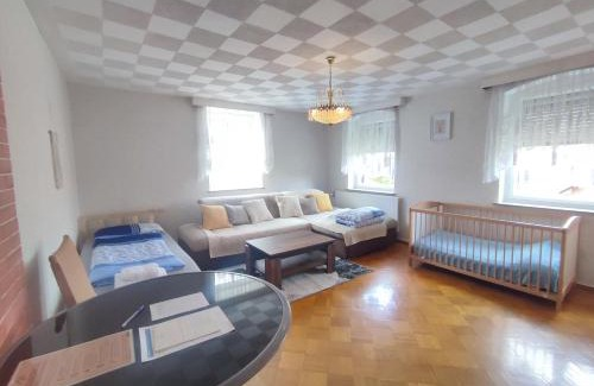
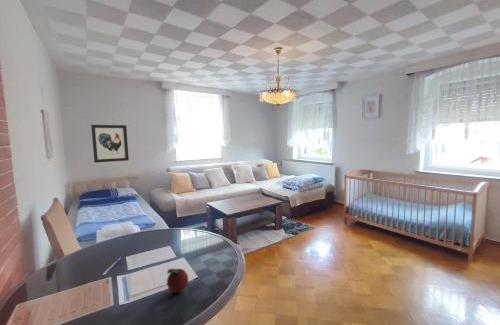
+ wall art (110, 143)
+ fruit (176, 278)
